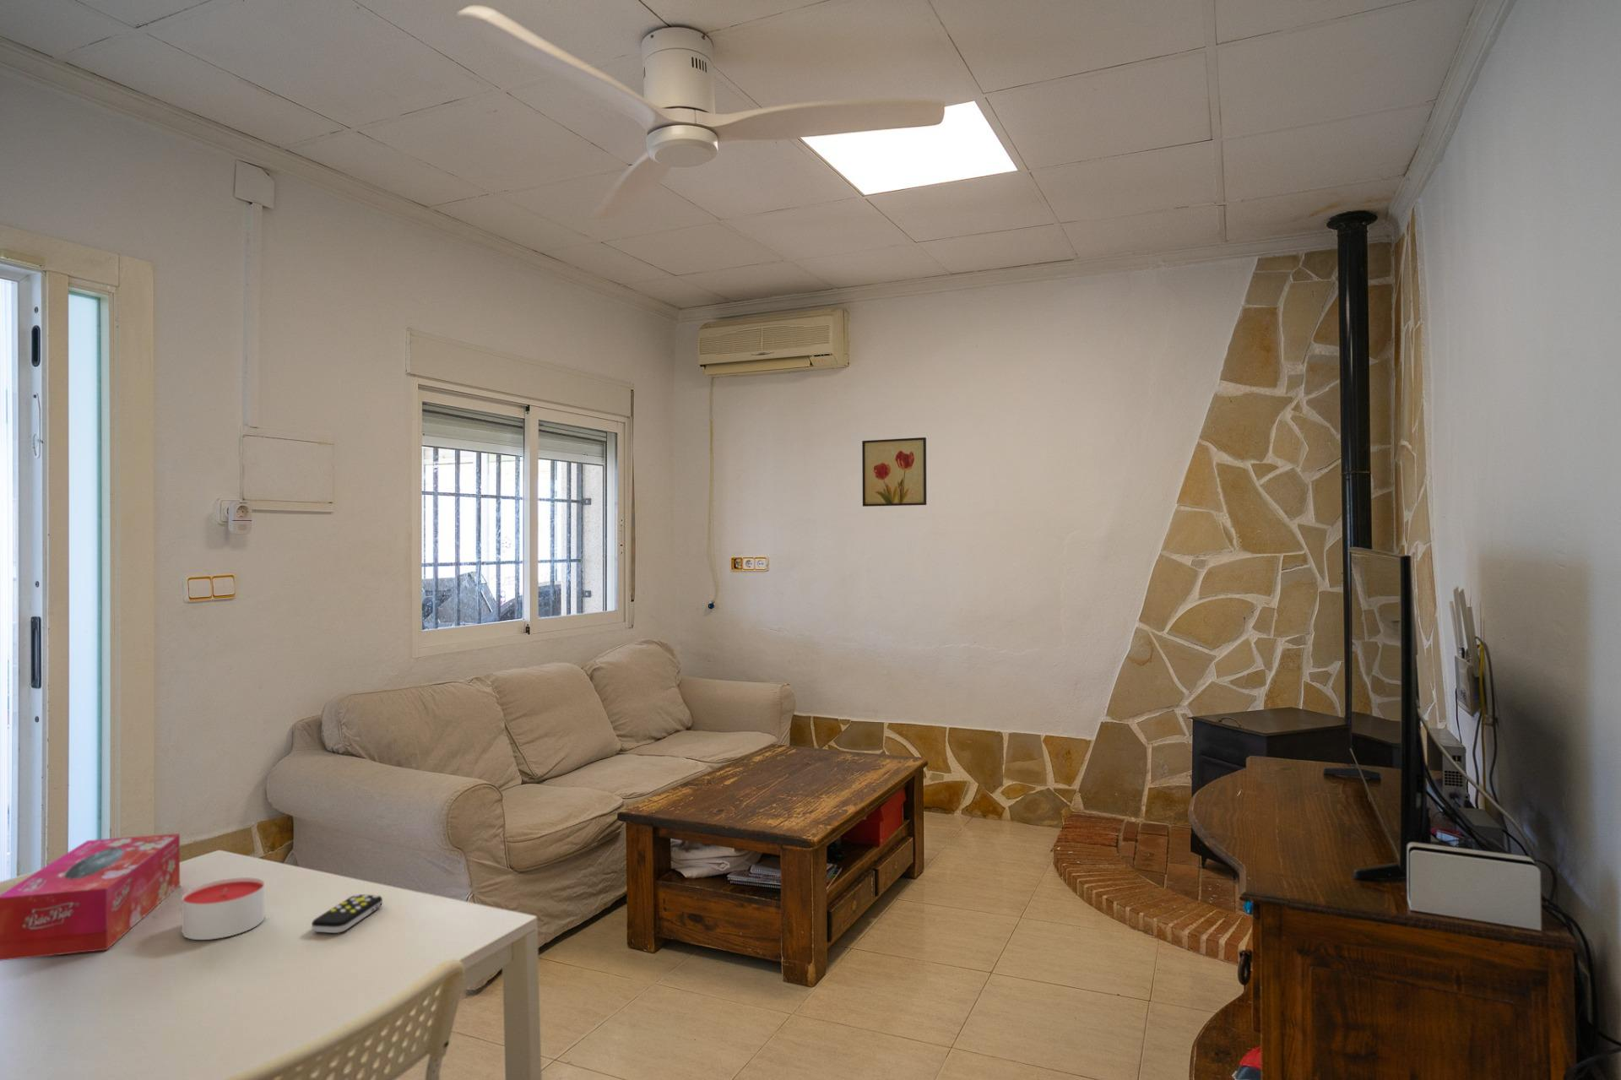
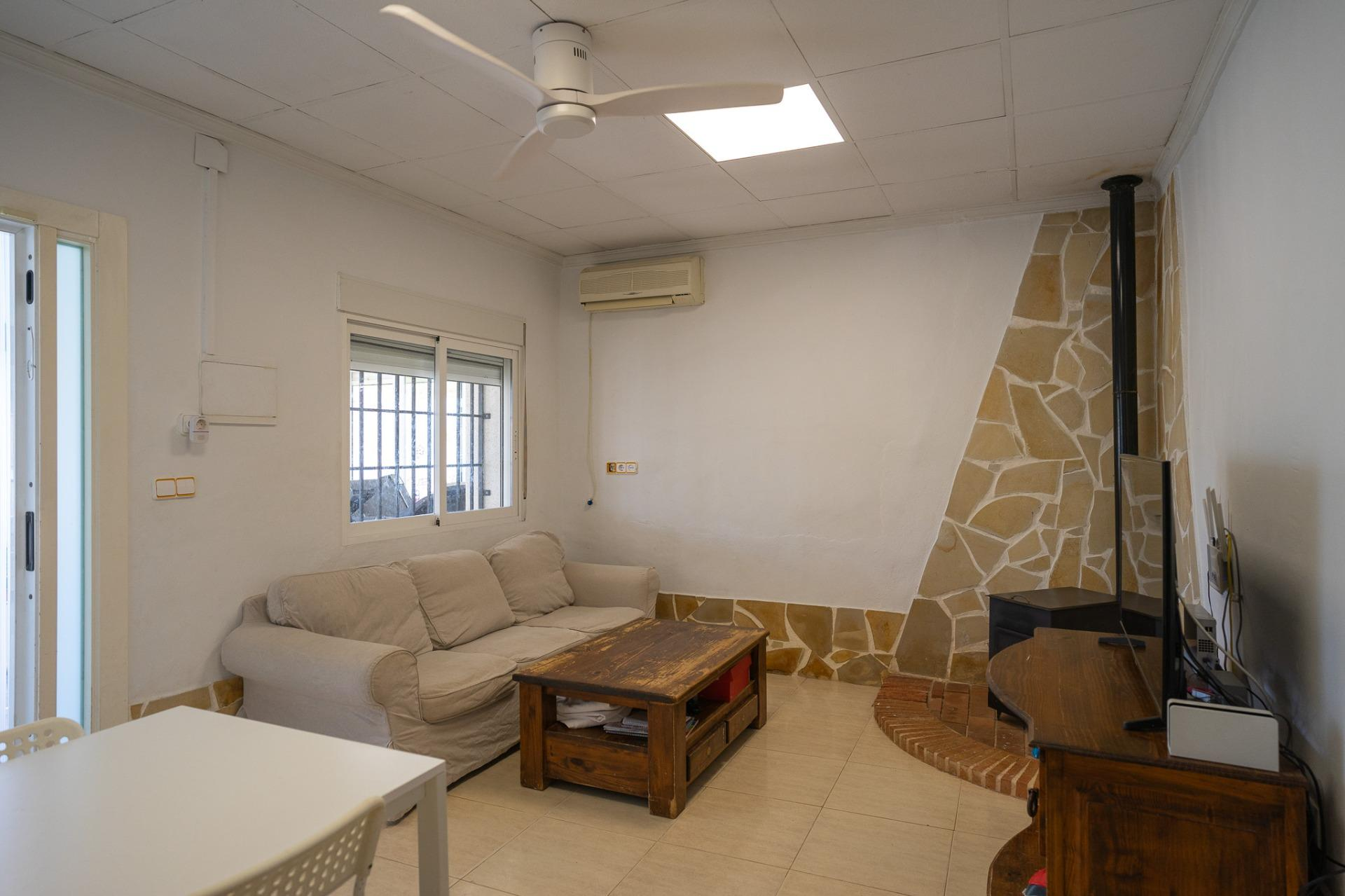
- remote control (348, 912)
- wall art (894, 472)
- tissue box (96, 891)
- candle (224, 906)
